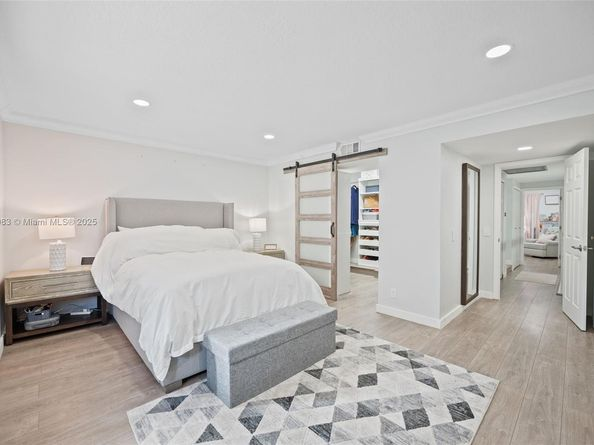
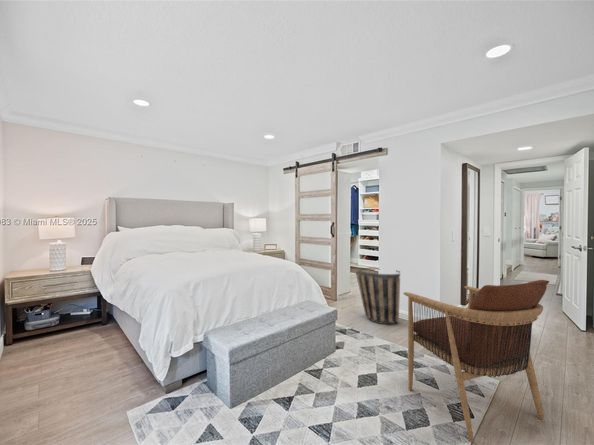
+ armchair (474, 340)
+ basket (377, 293)
